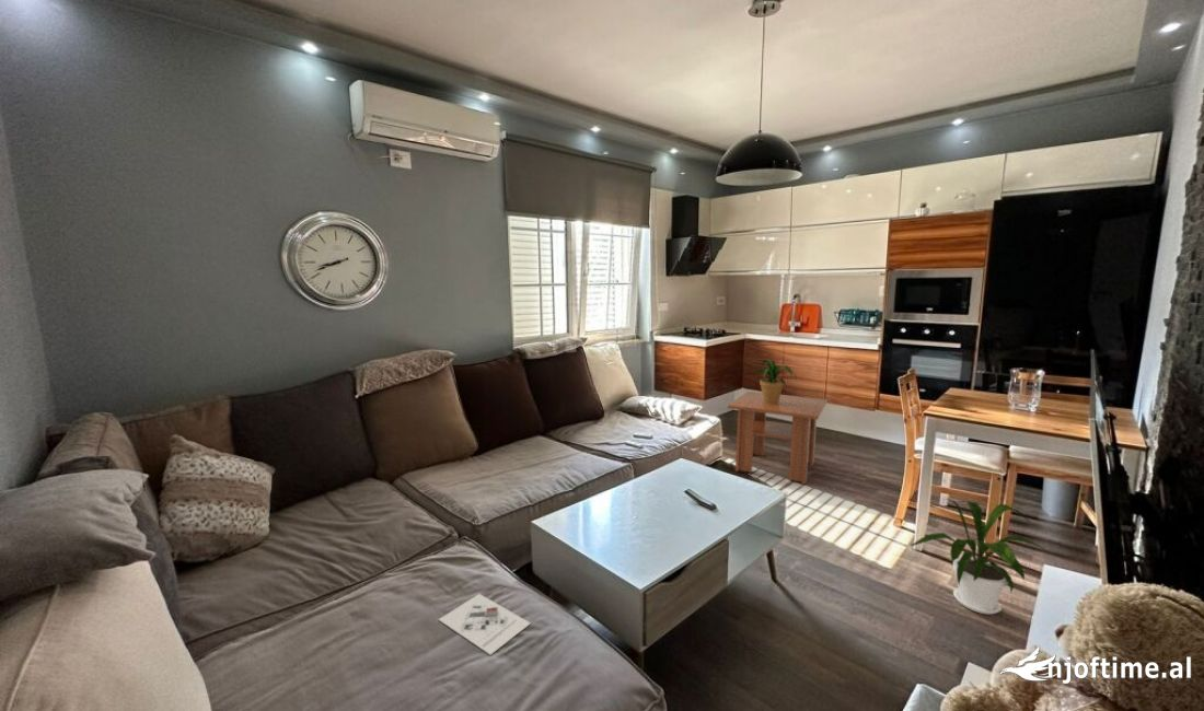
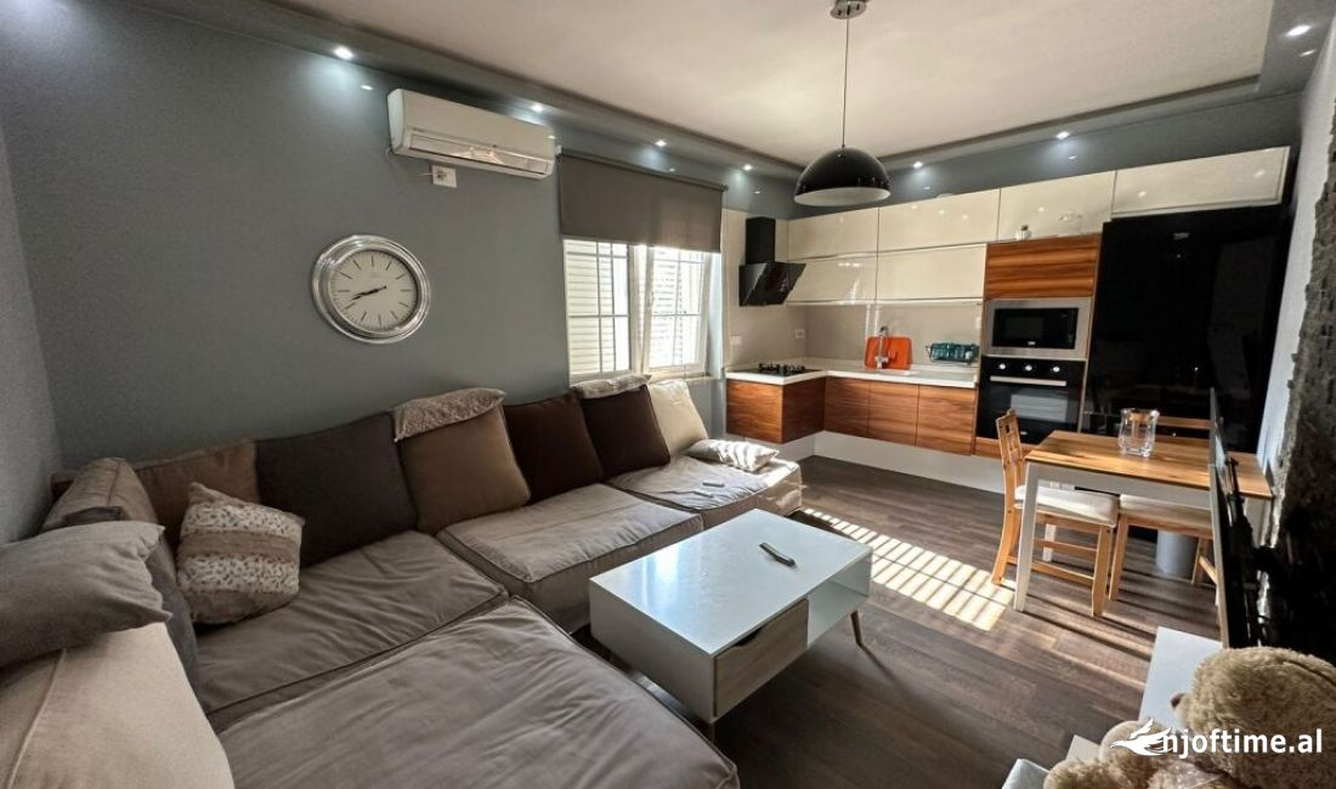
- potted plant (771, 382)
- coffee table (777, 434)
- architectural model (484, 618)
- house plant (982, 551)
